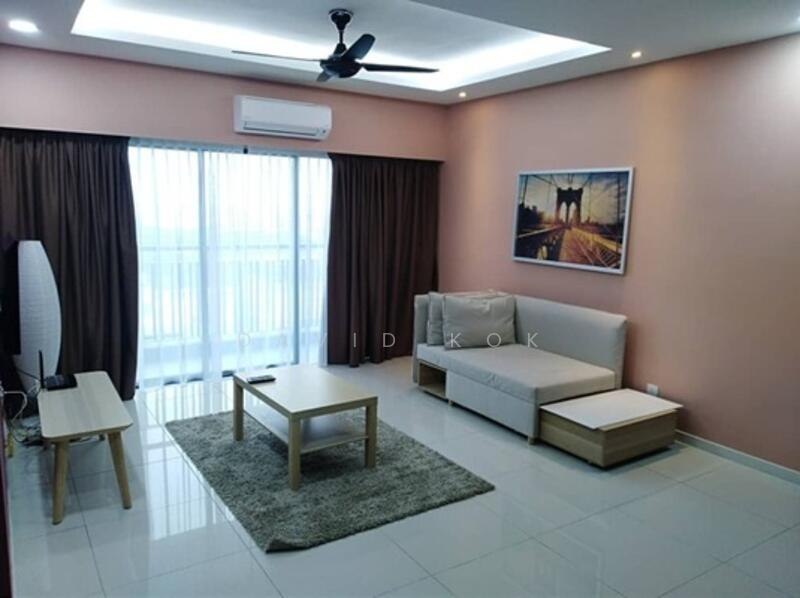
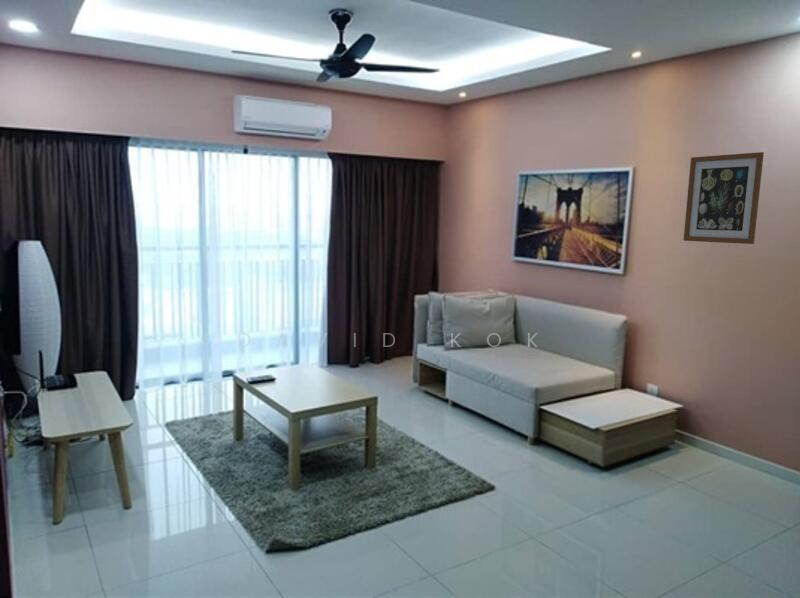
+ wall art (721, 199)
